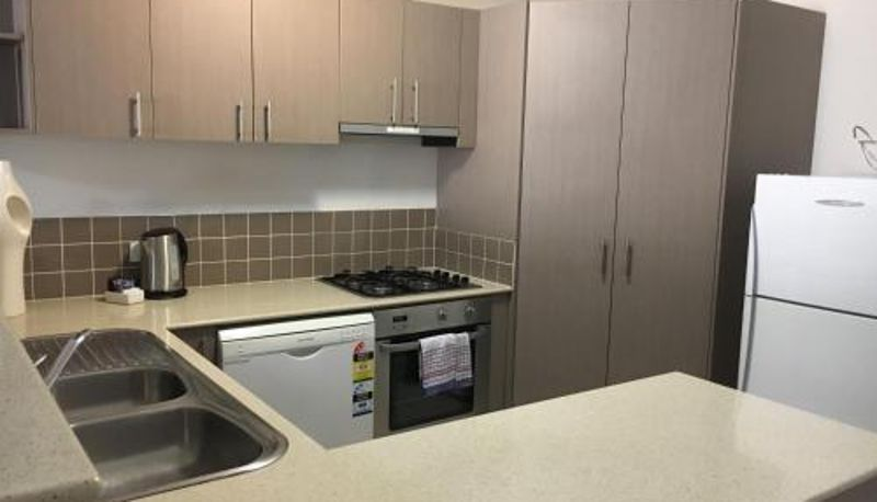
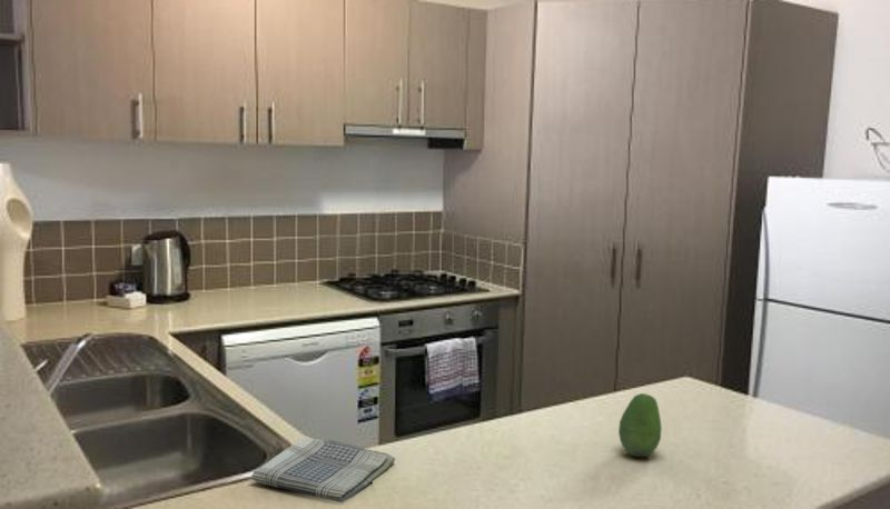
+ fruit (640, 423)
+ dish towel (326, 463)
